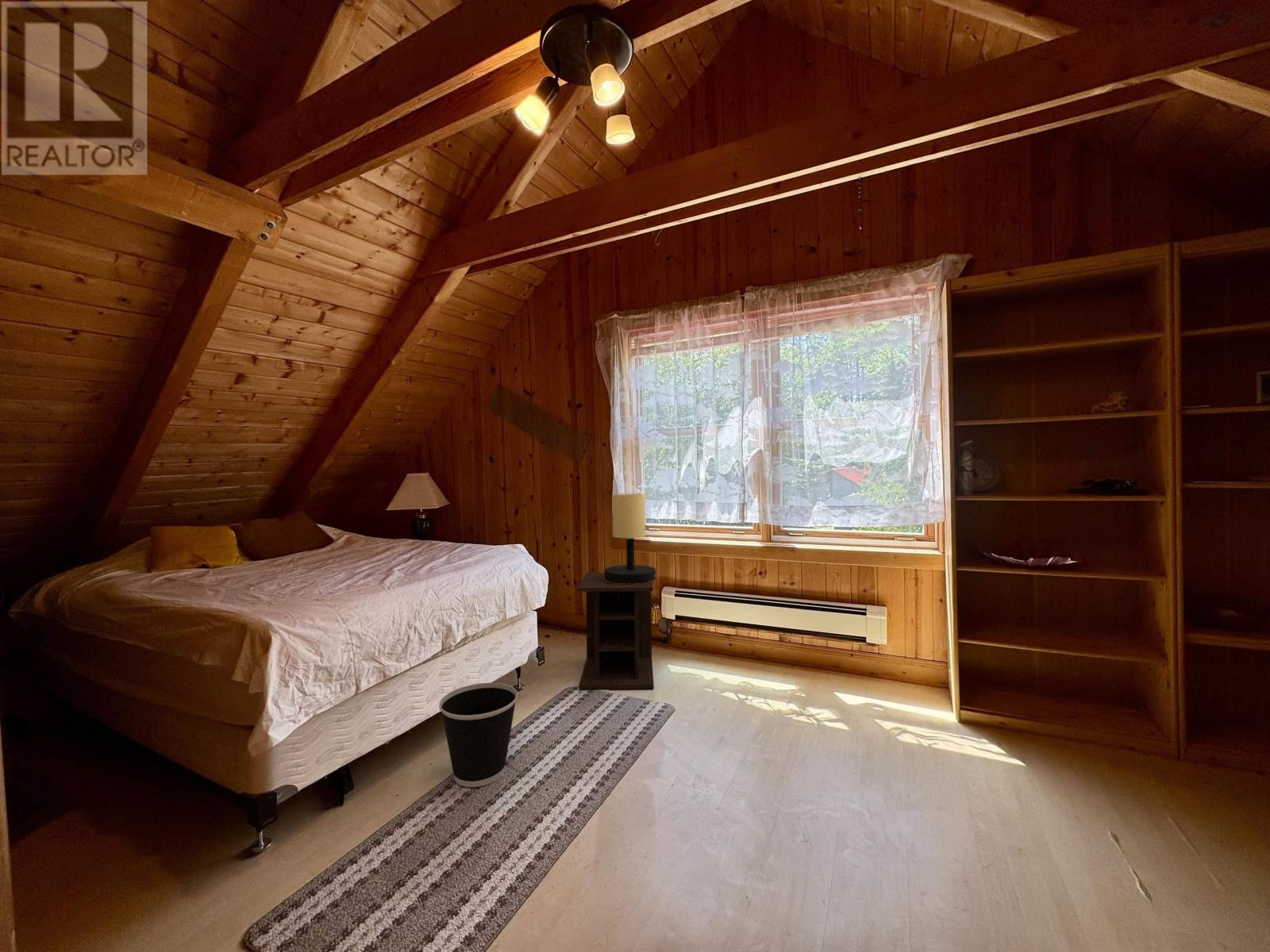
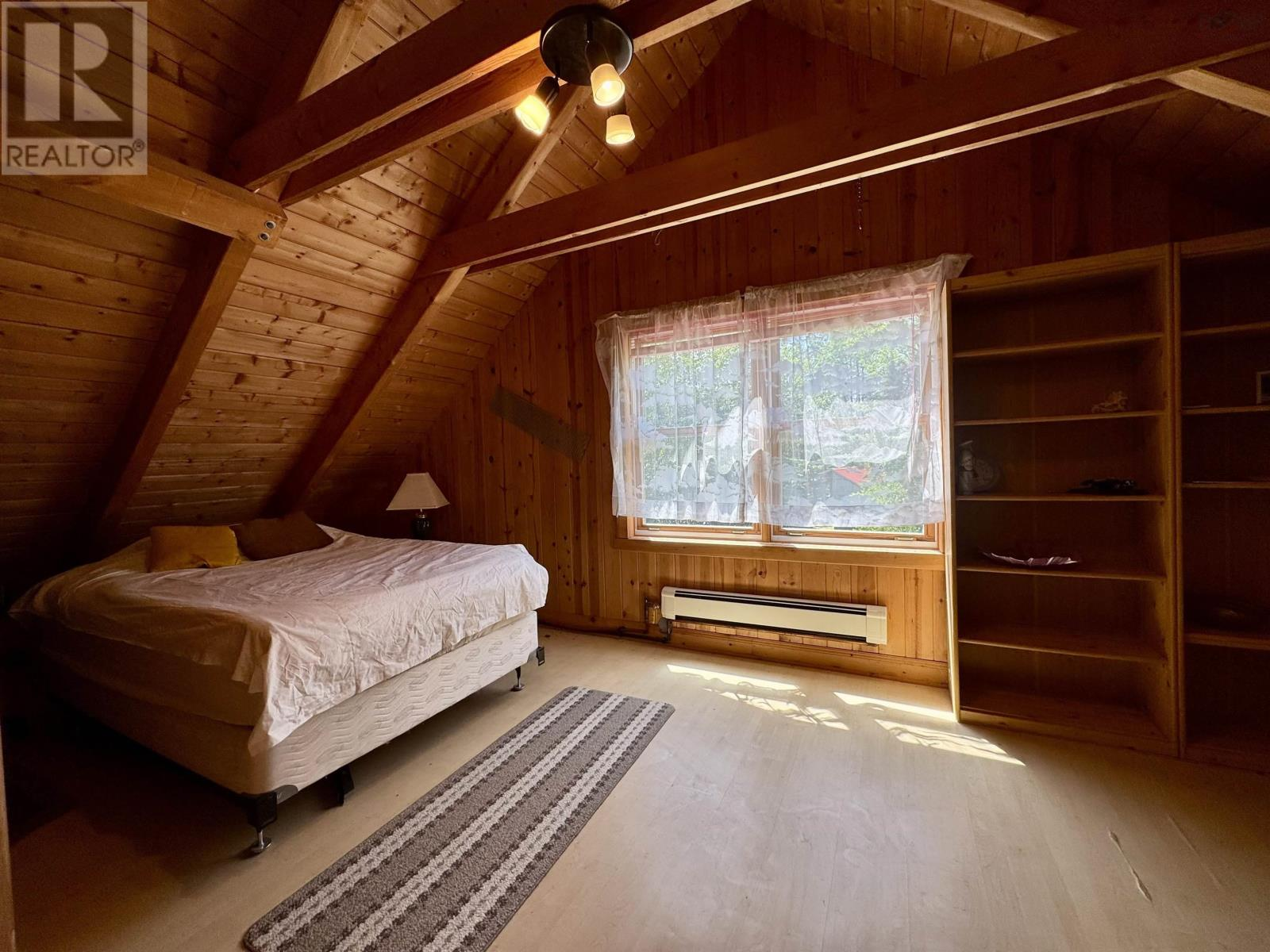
- wastebasket (479, 735)
- table lamp (629, 536)
- nightstand (618, 626)
